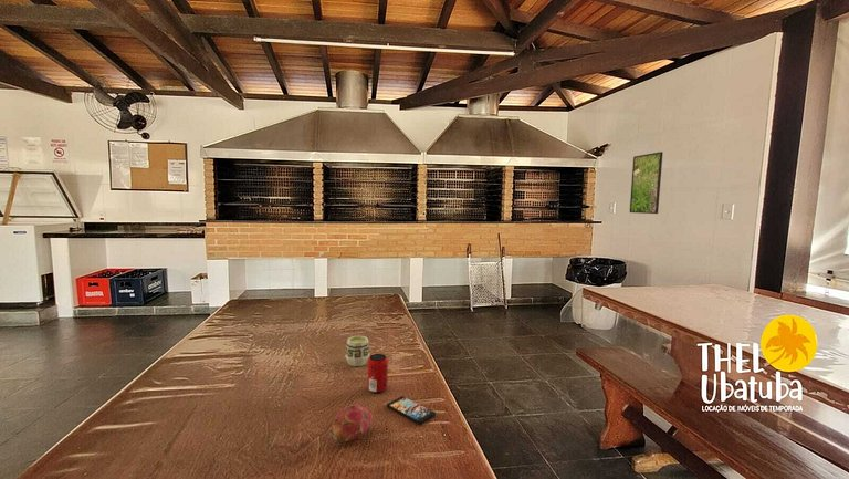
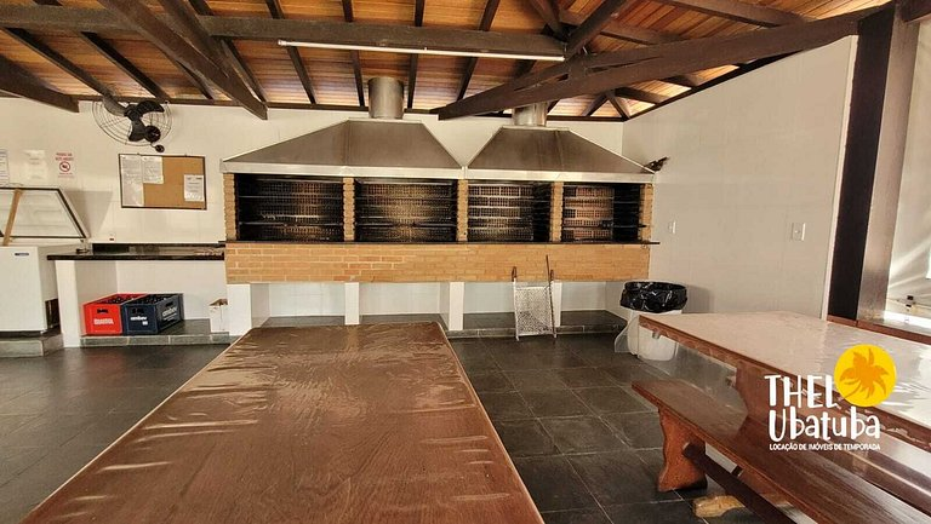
- cup (357, 351)
- fruit (353, 420)
- beer can (377, 373)
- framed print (644, 184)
- smartphone (410, 409)
